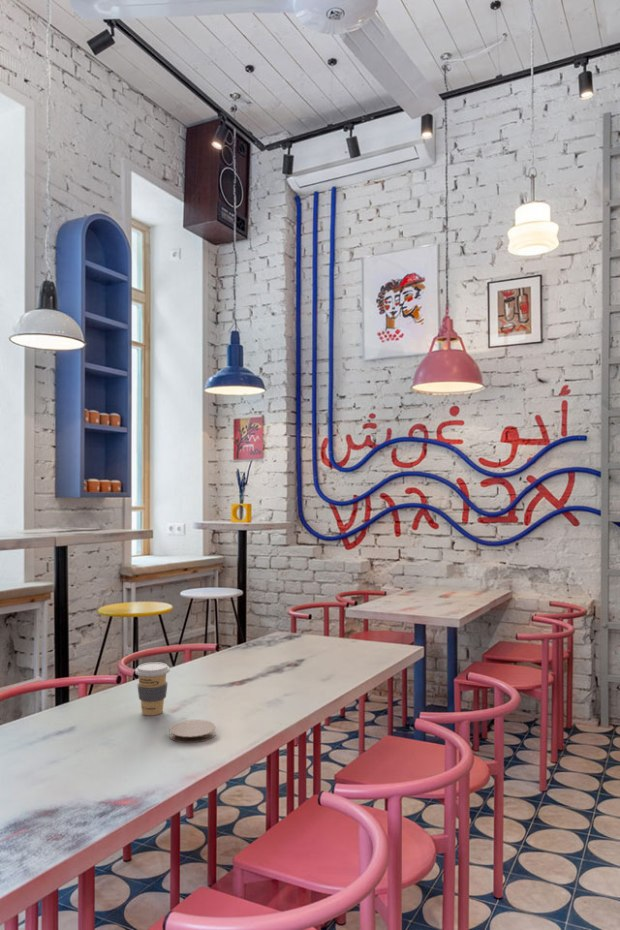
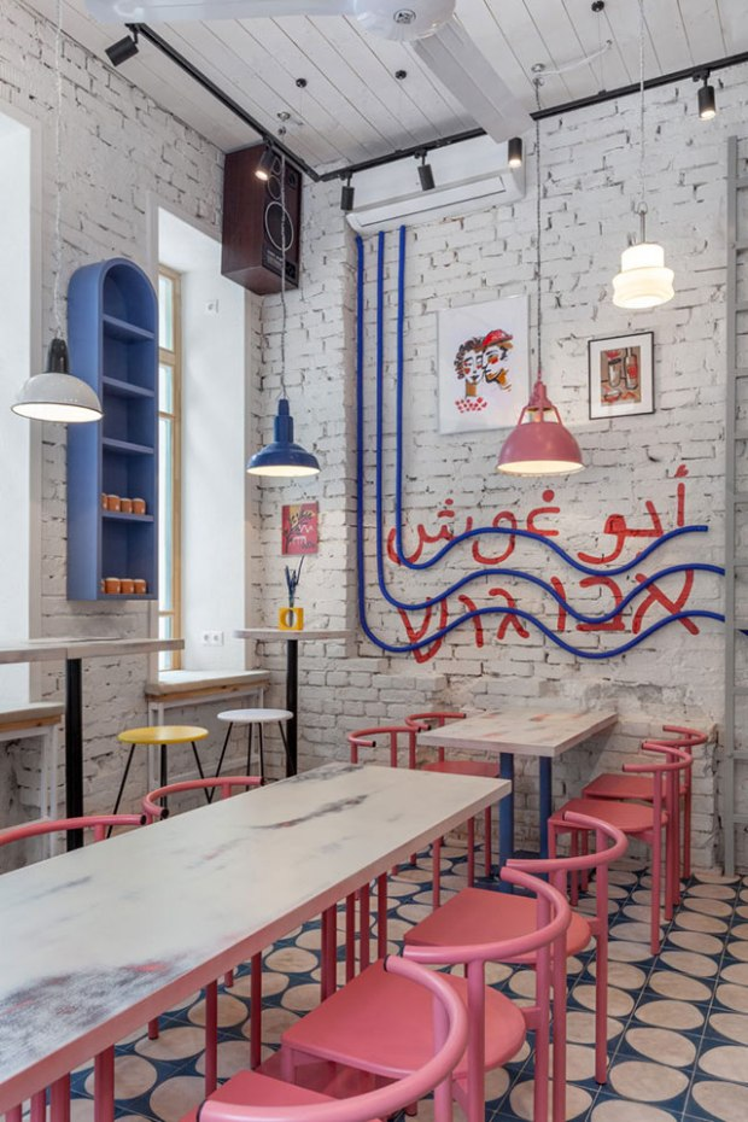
- coaster (192, 731)
- coffee cup (152, 689)
